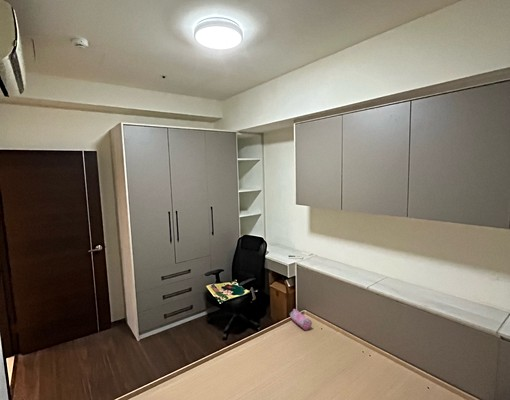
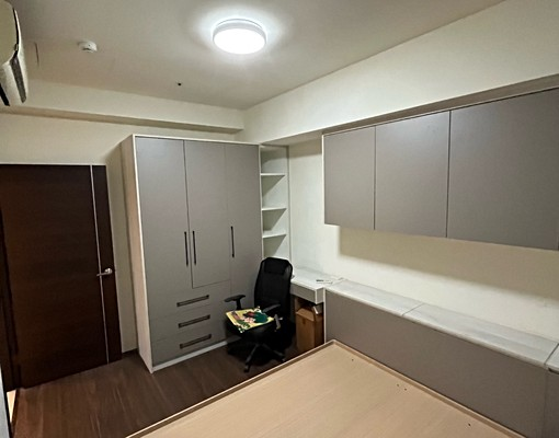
- pencil case (300, 318)
